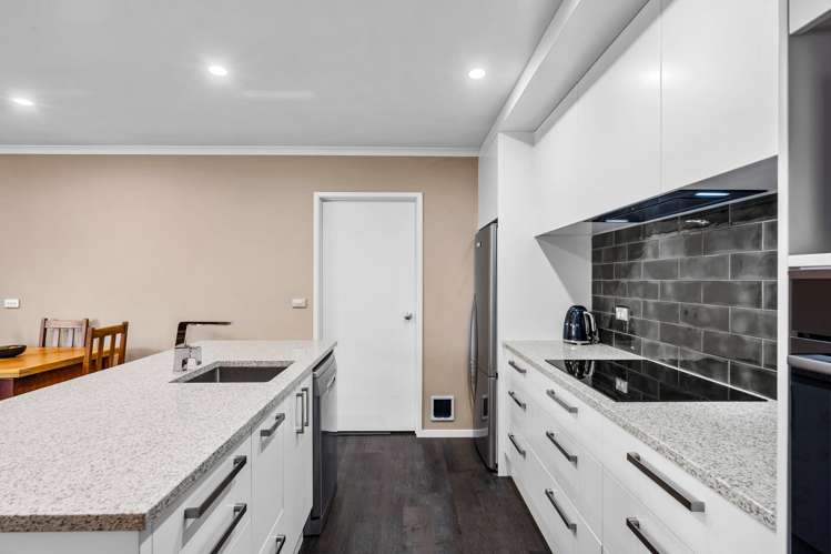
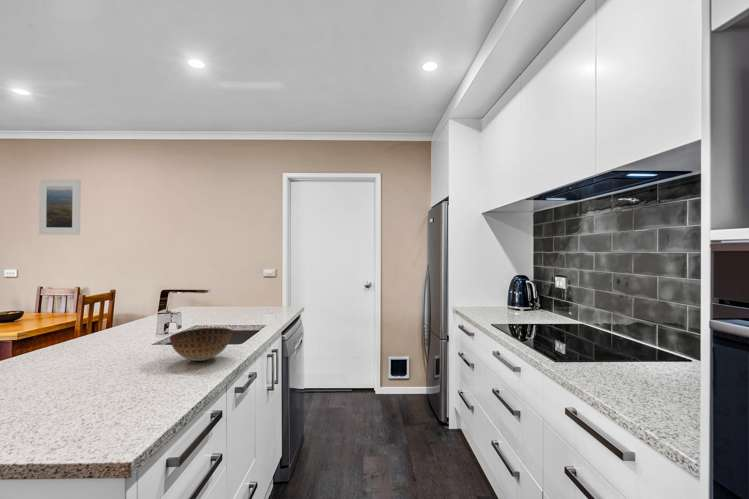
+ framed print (59, 207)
+ bowl (201, 346)
